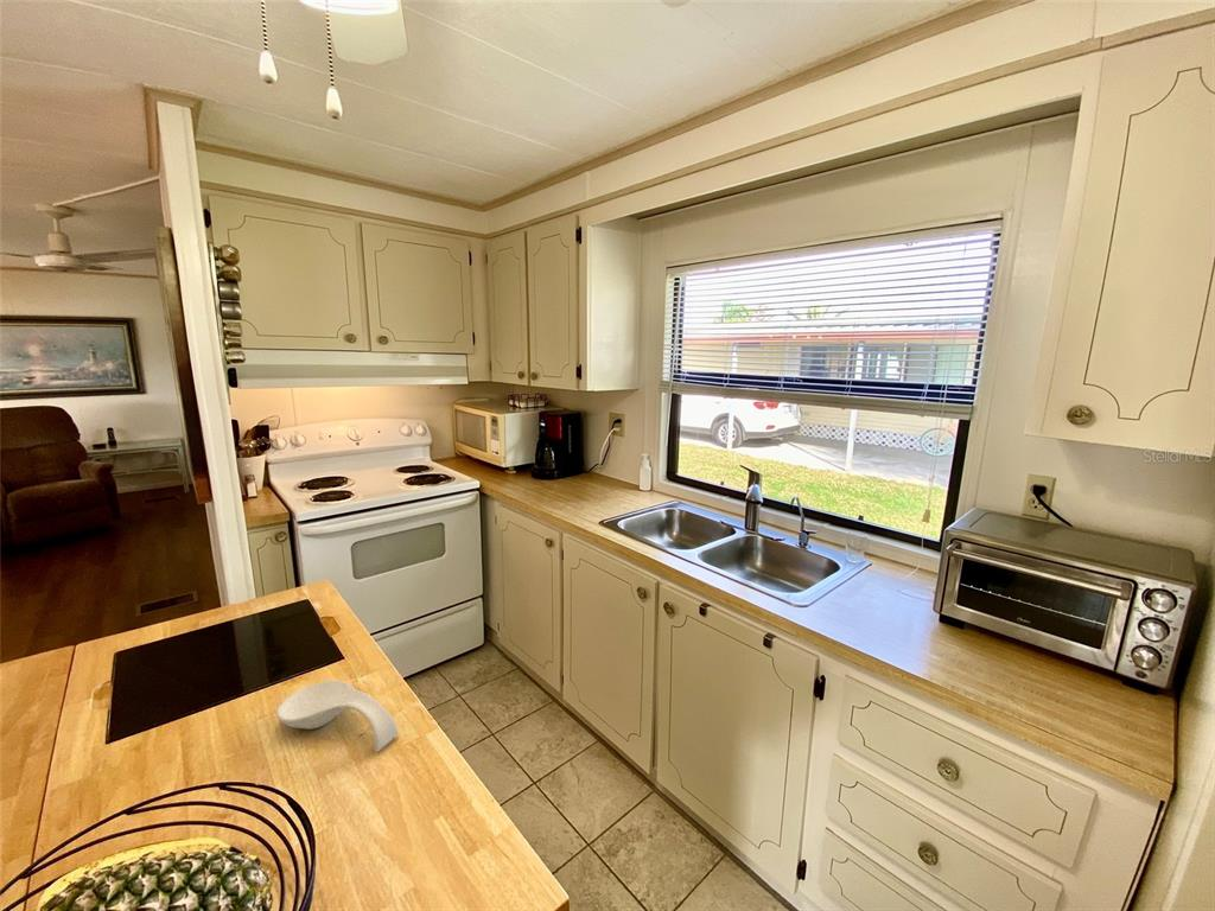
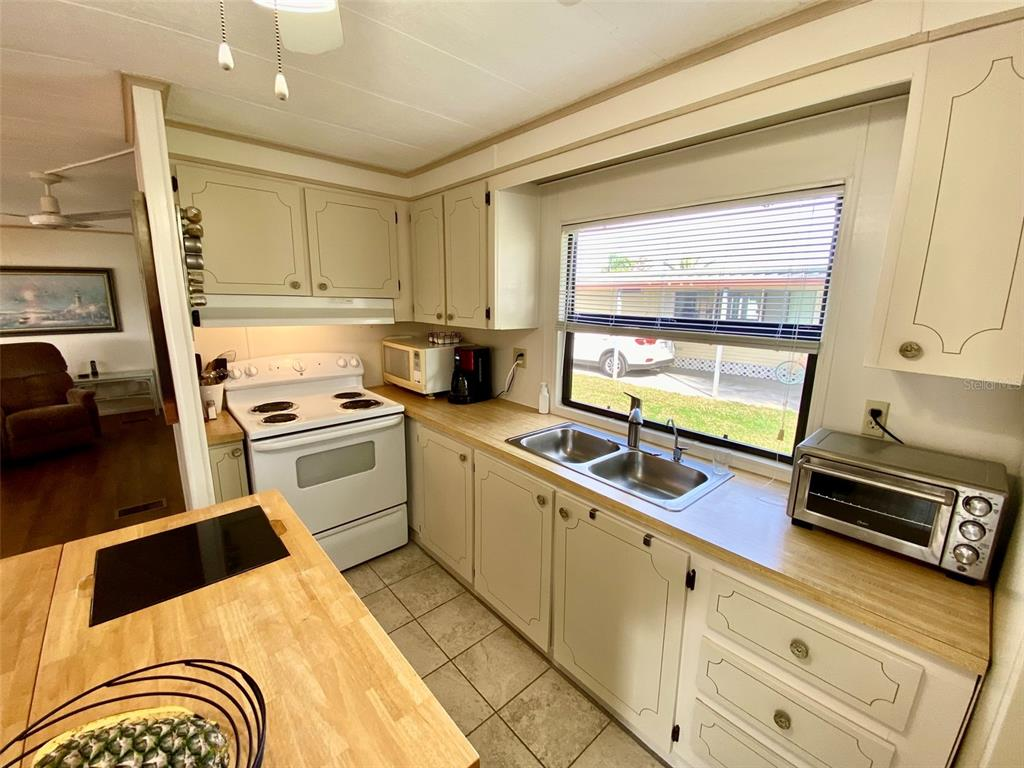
- spoon rest (338, 708)
